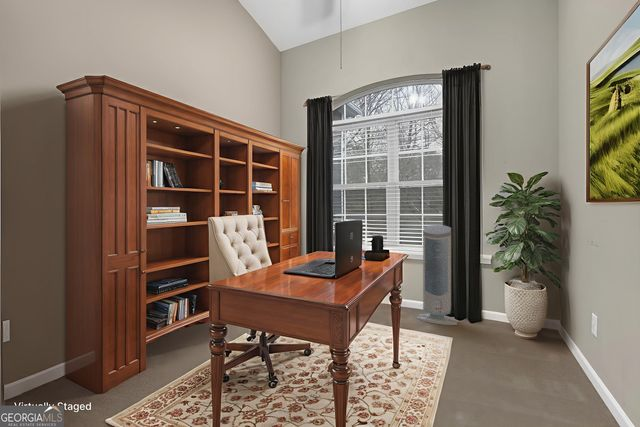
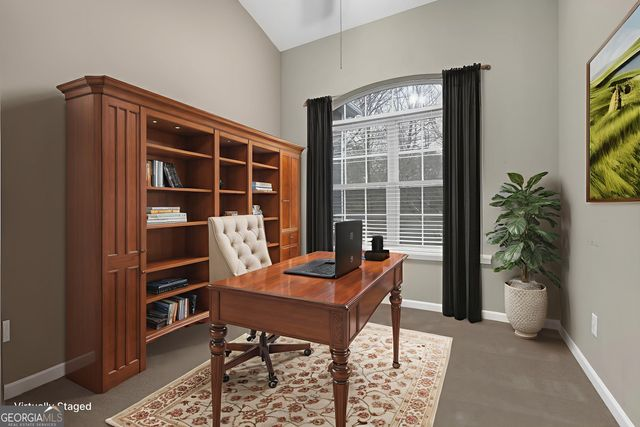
- air purifier (437, 272)
